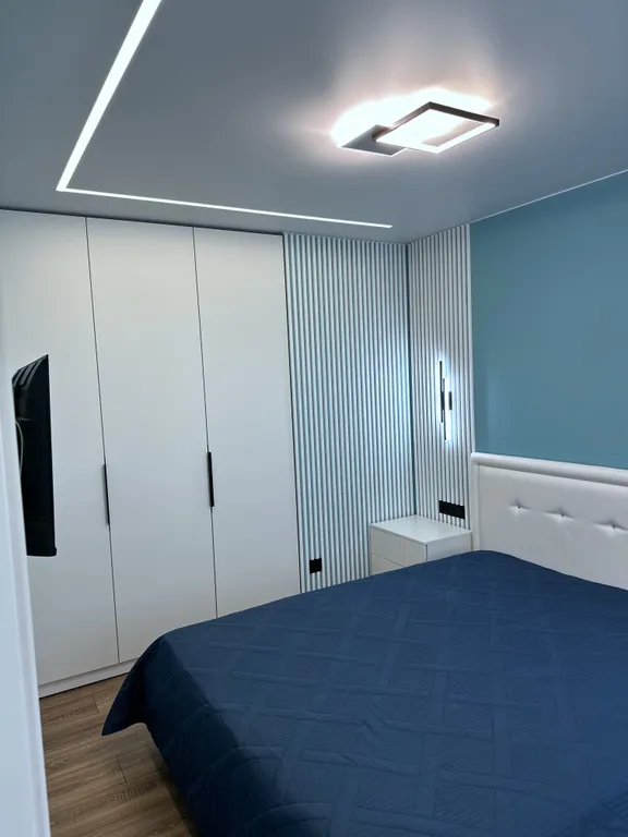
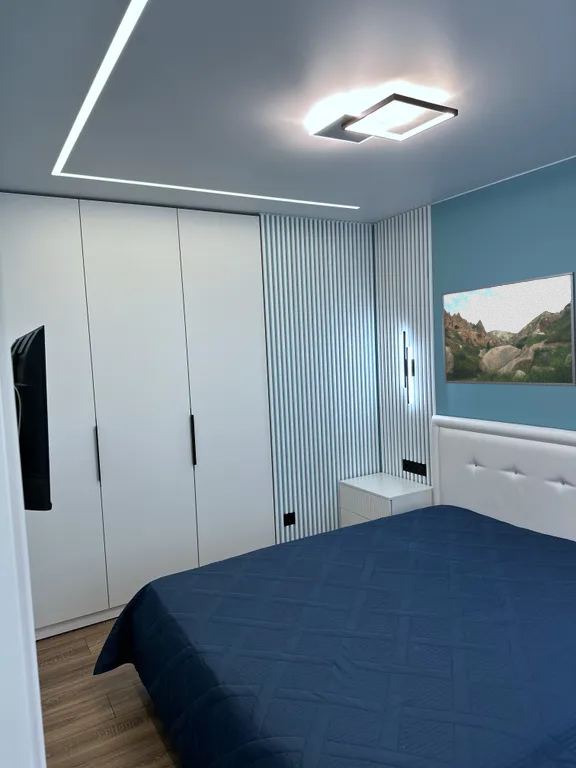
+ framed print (501, 334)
